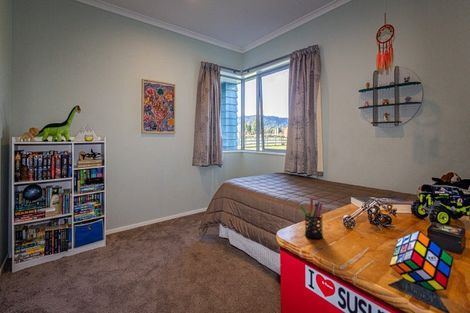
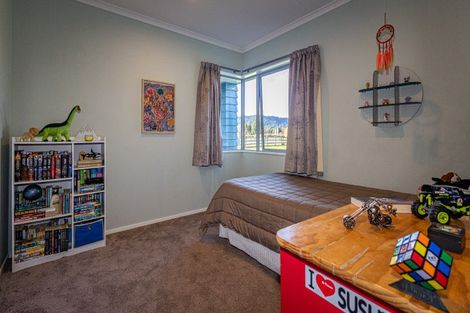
- pen holder (311, 217)
